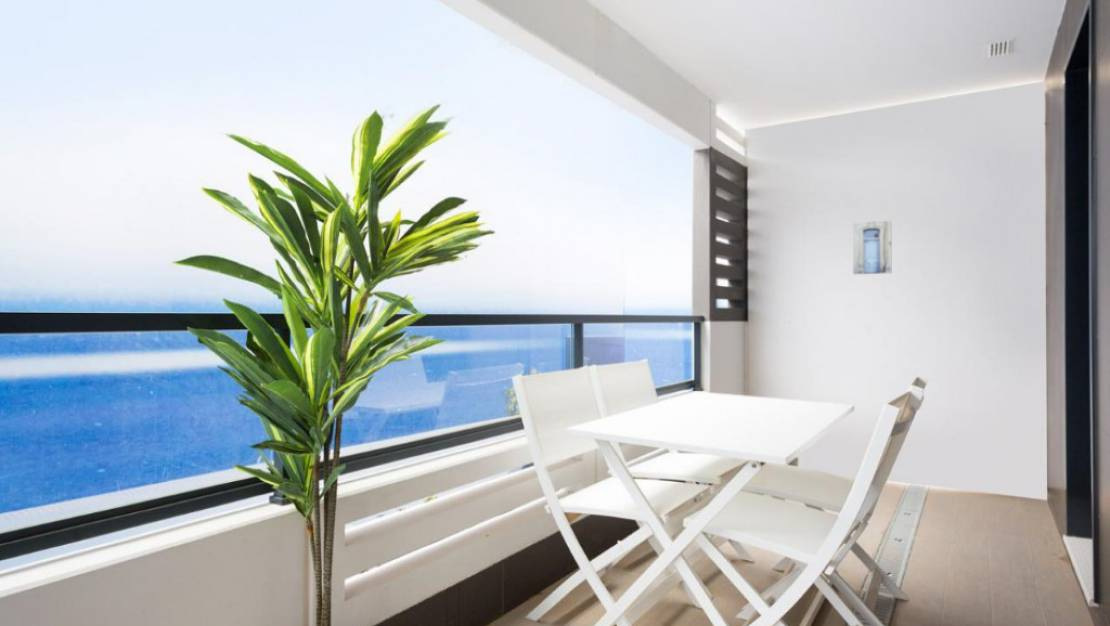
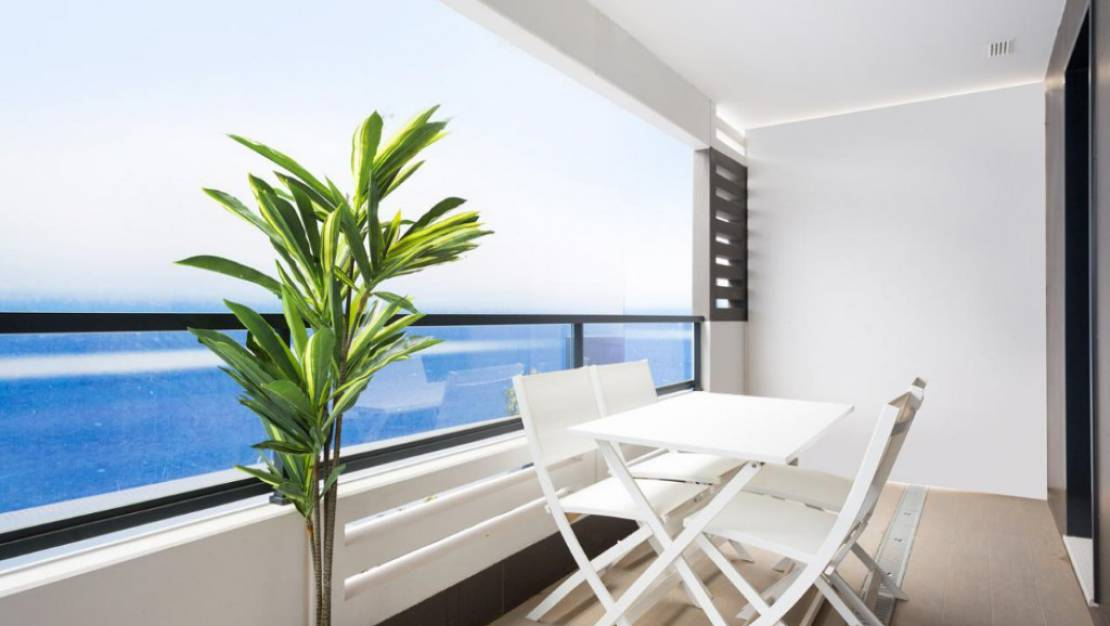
- wall art (872, 247)
